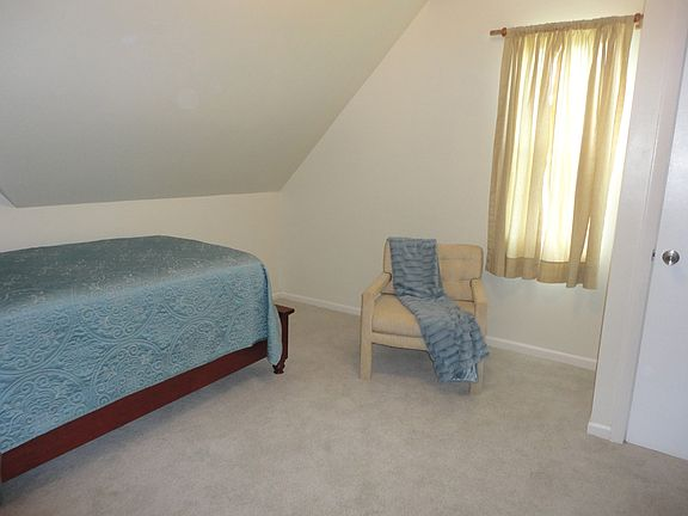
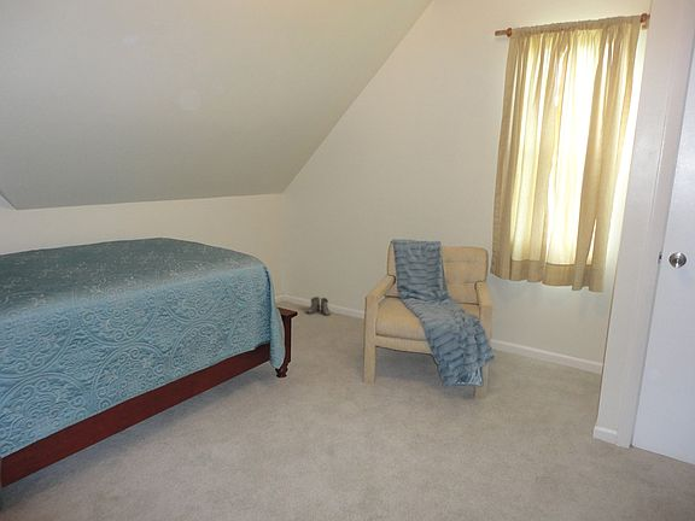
+ boots (317, 305)
